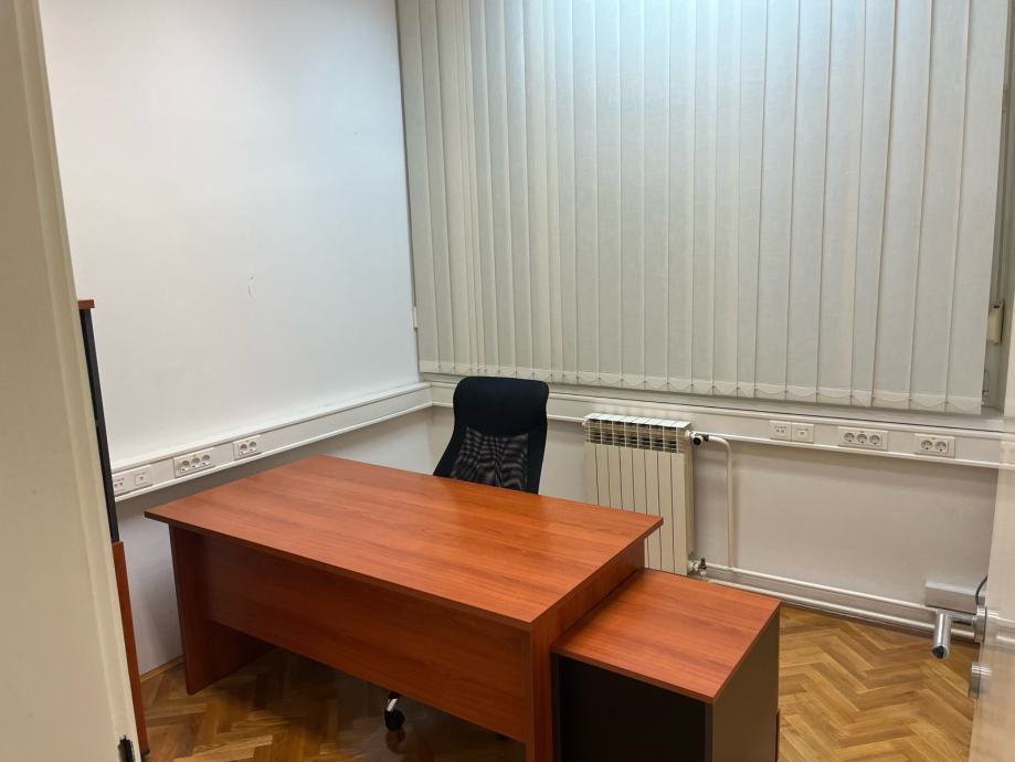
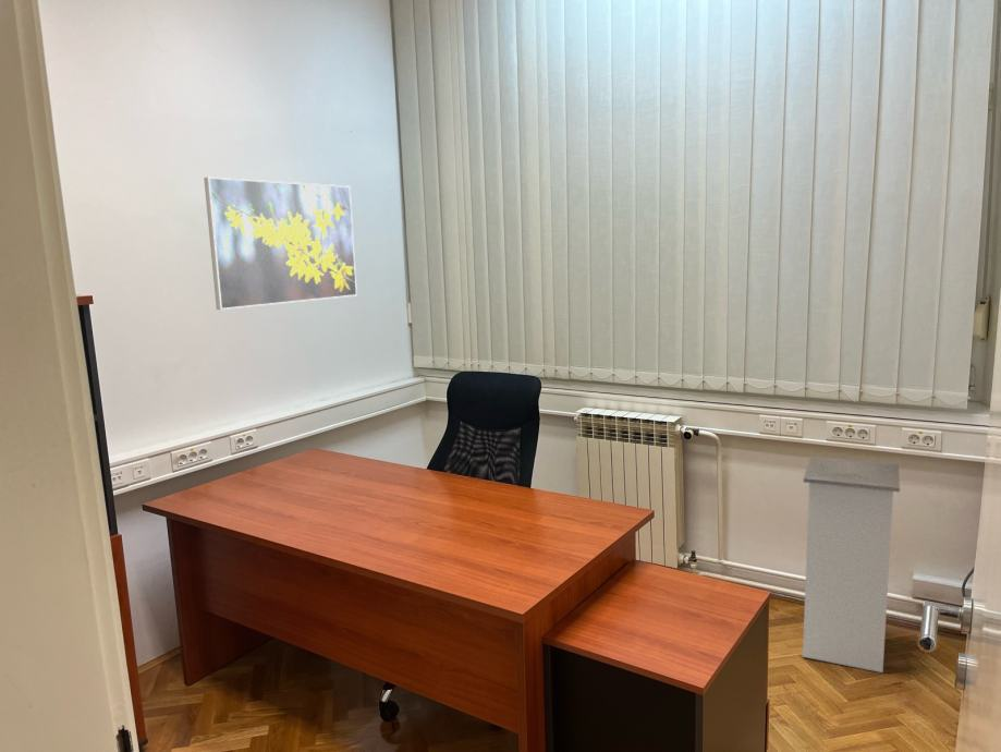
+ trash can (847, 559)
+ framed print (288, 242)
